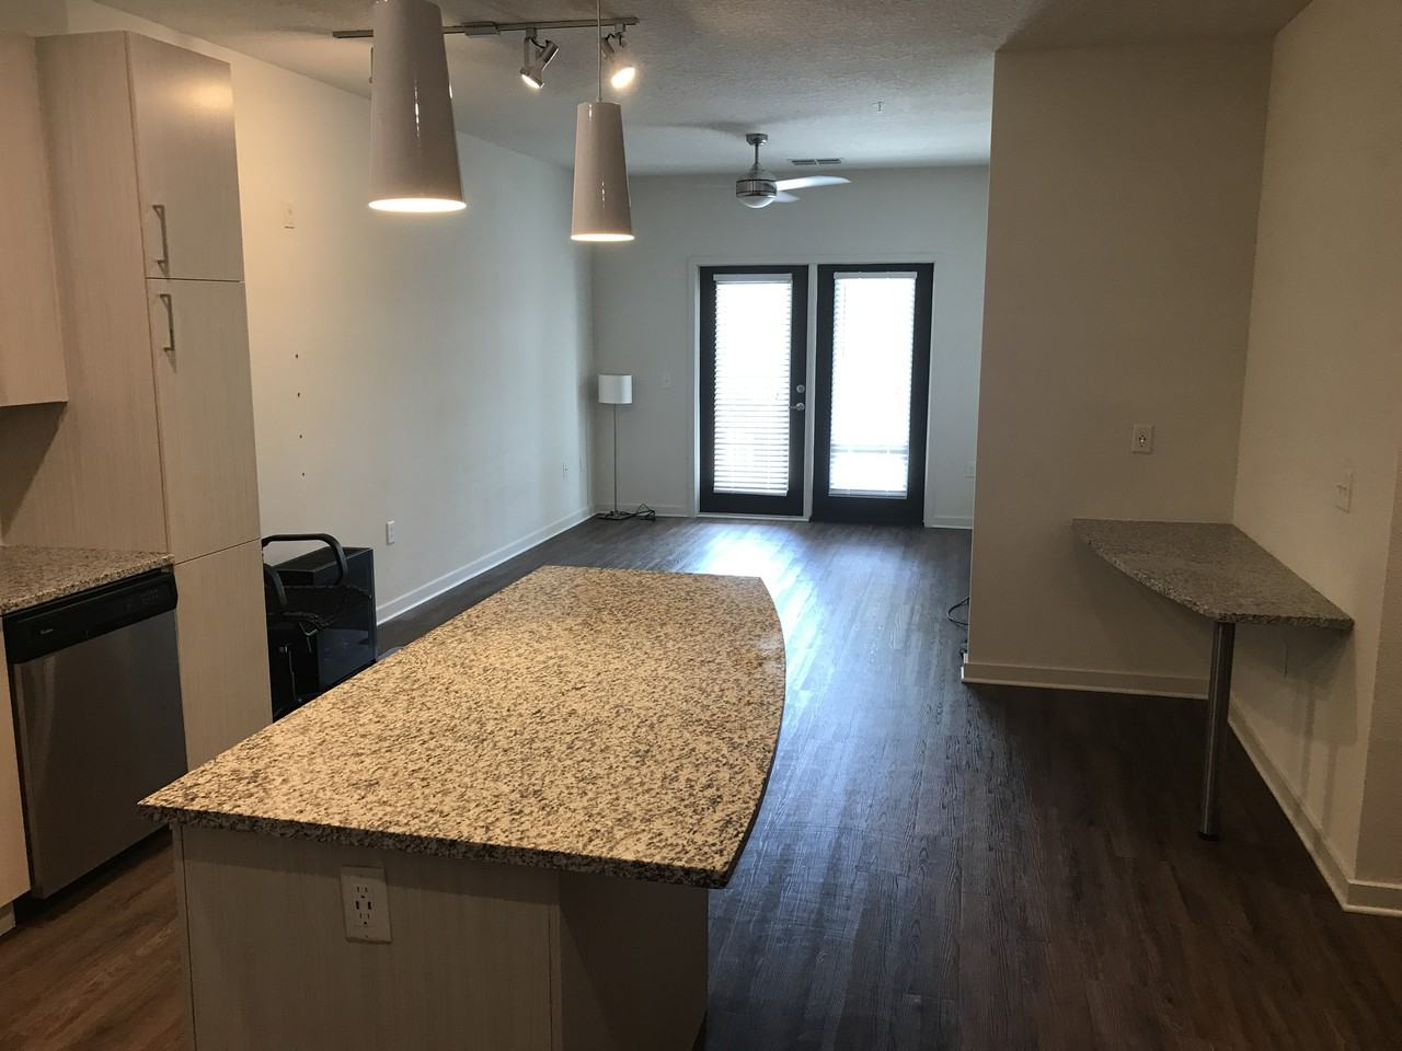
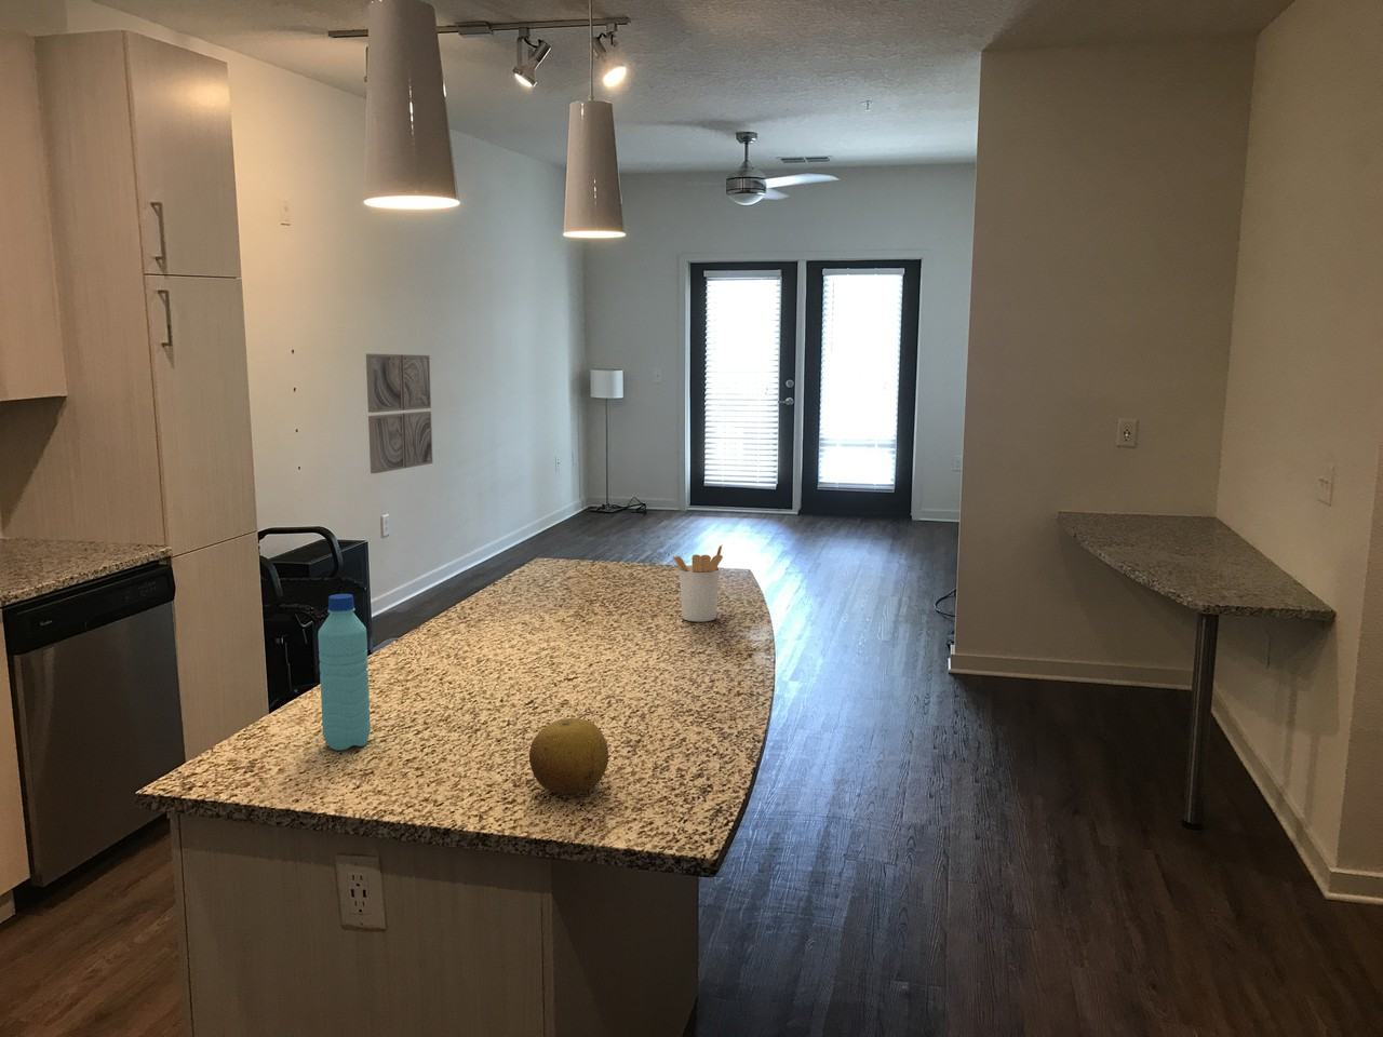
+ wall art (402, 413)
+ water bottle (344, 670)
+ utensil holder (701, 584)
+ fruit (570, 755)
